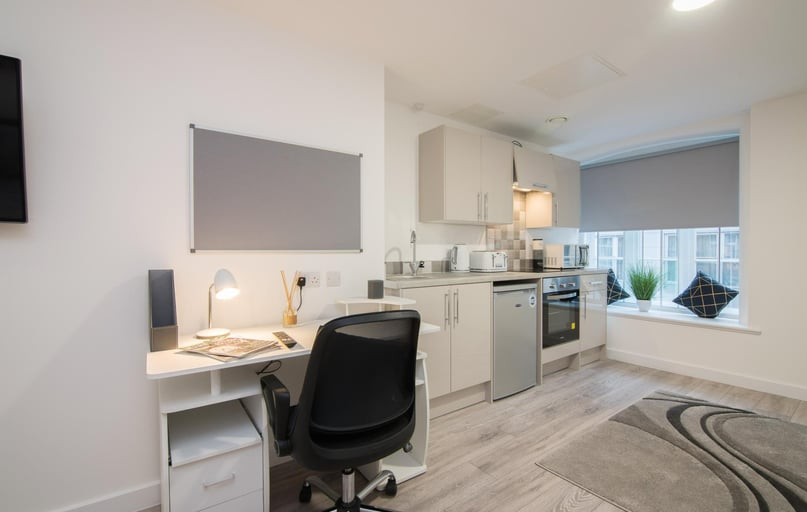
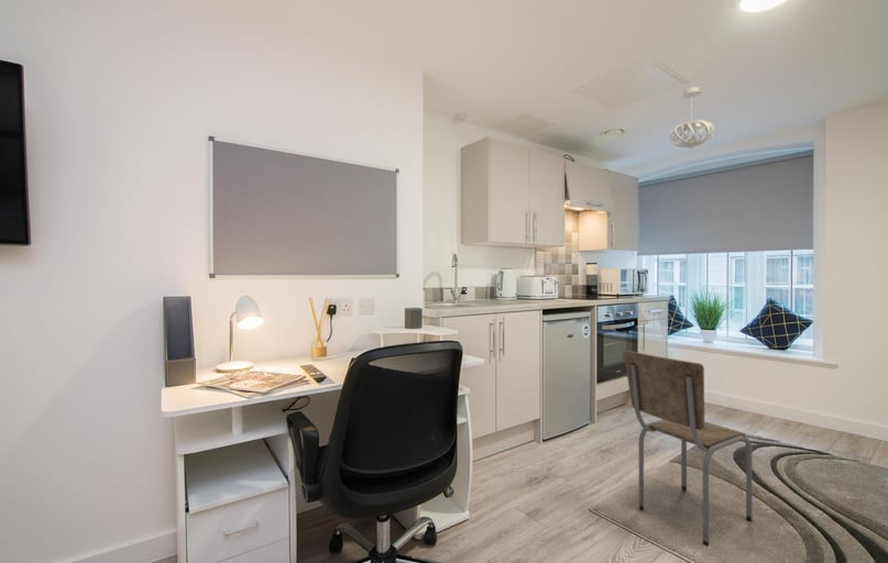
+ dining chair (688, 434)
+ pendant light (691, 120)
